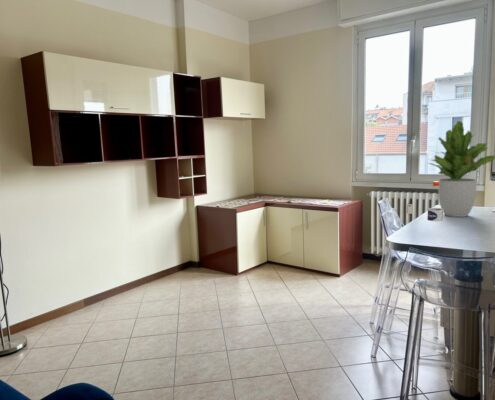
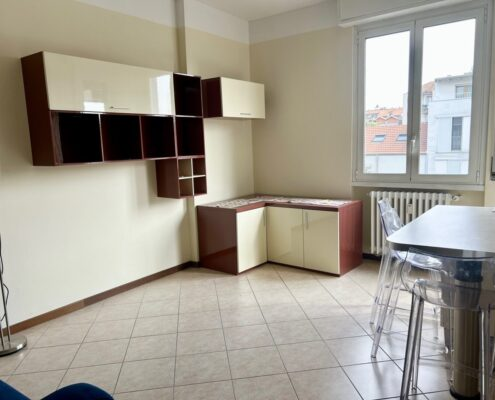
- water bottle (435, 210)
- potted plant (458, 168)
